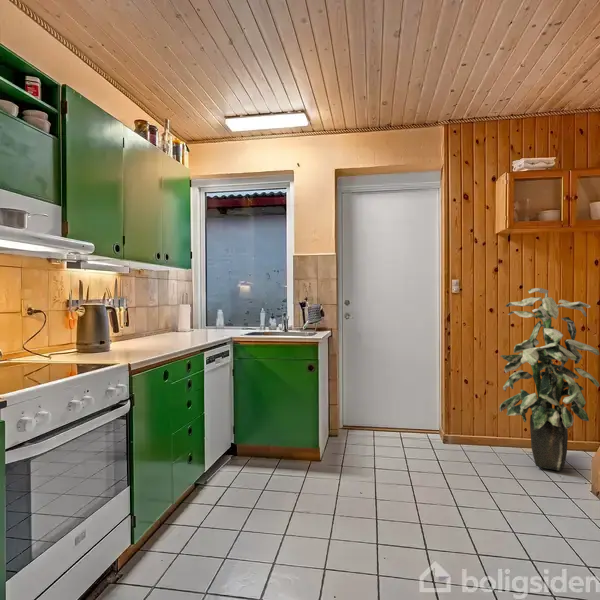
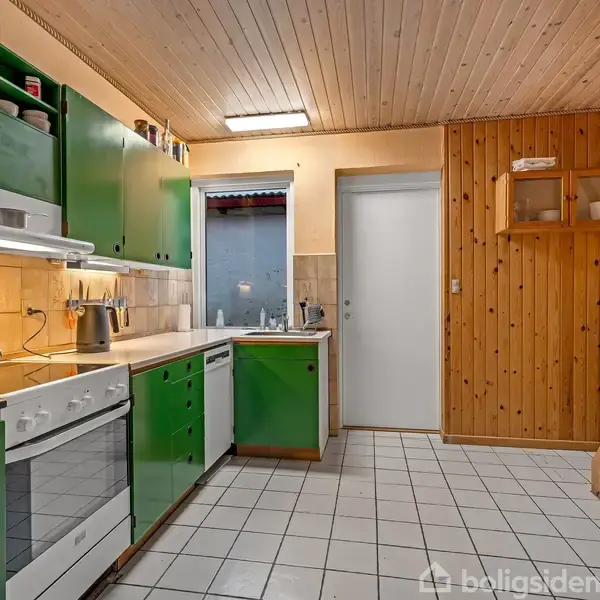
- indoor plant (543, 376)
